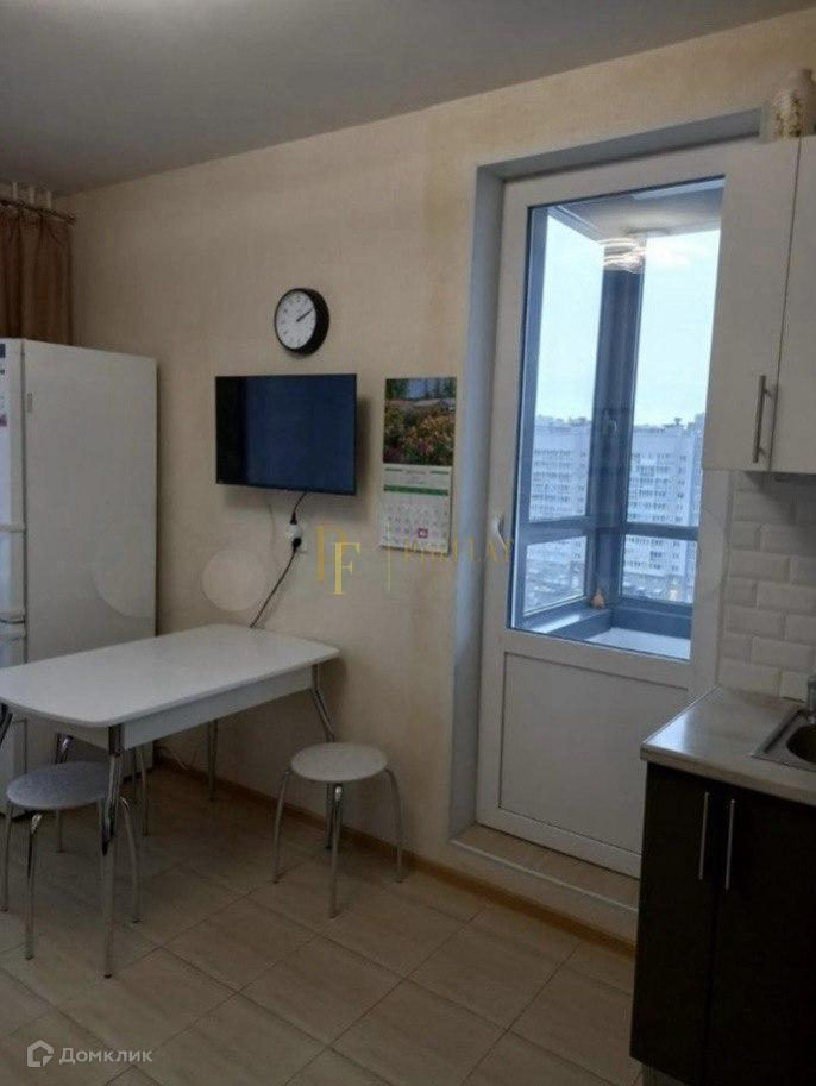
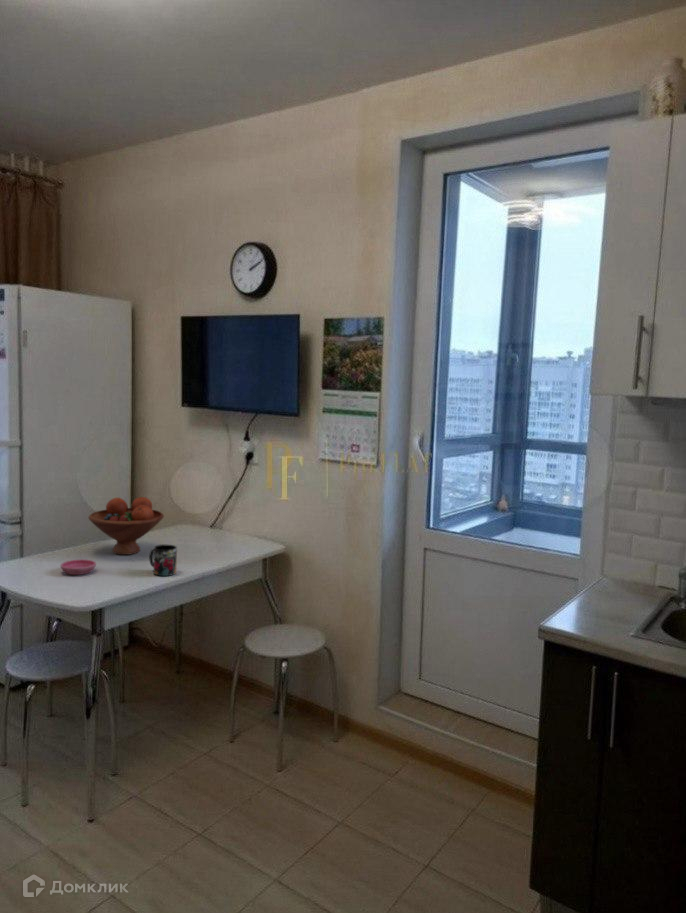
+ saucer (78, 567)
+ fruit bowl (126, 526)
+ mug (161, 559)
